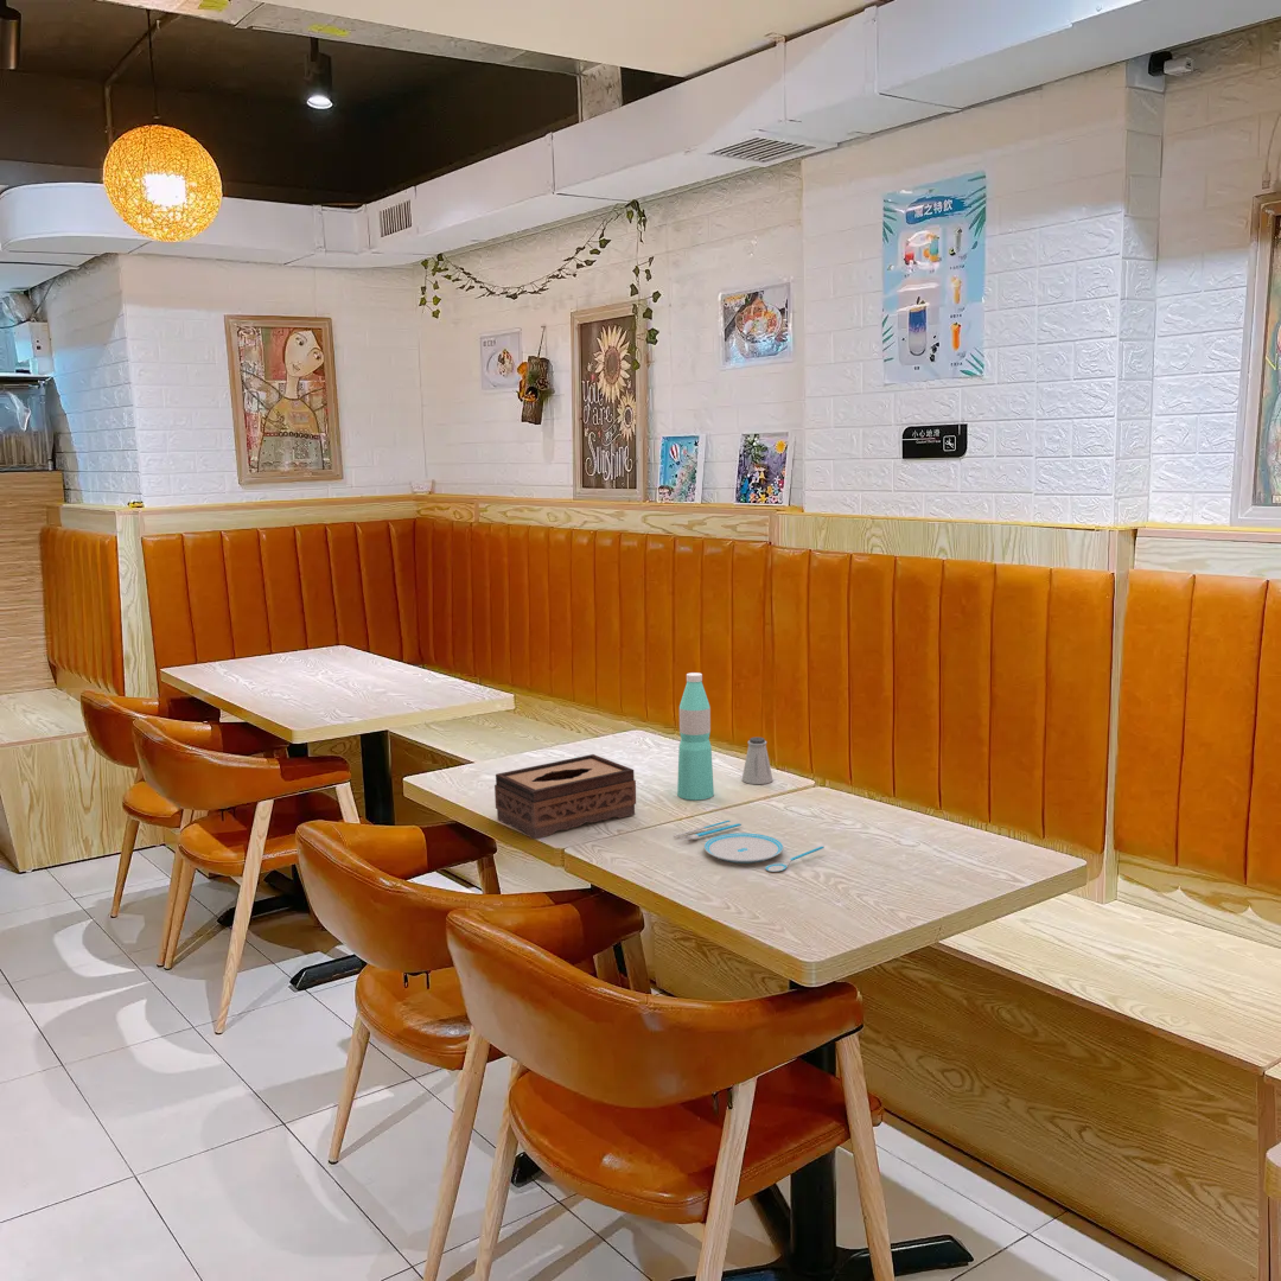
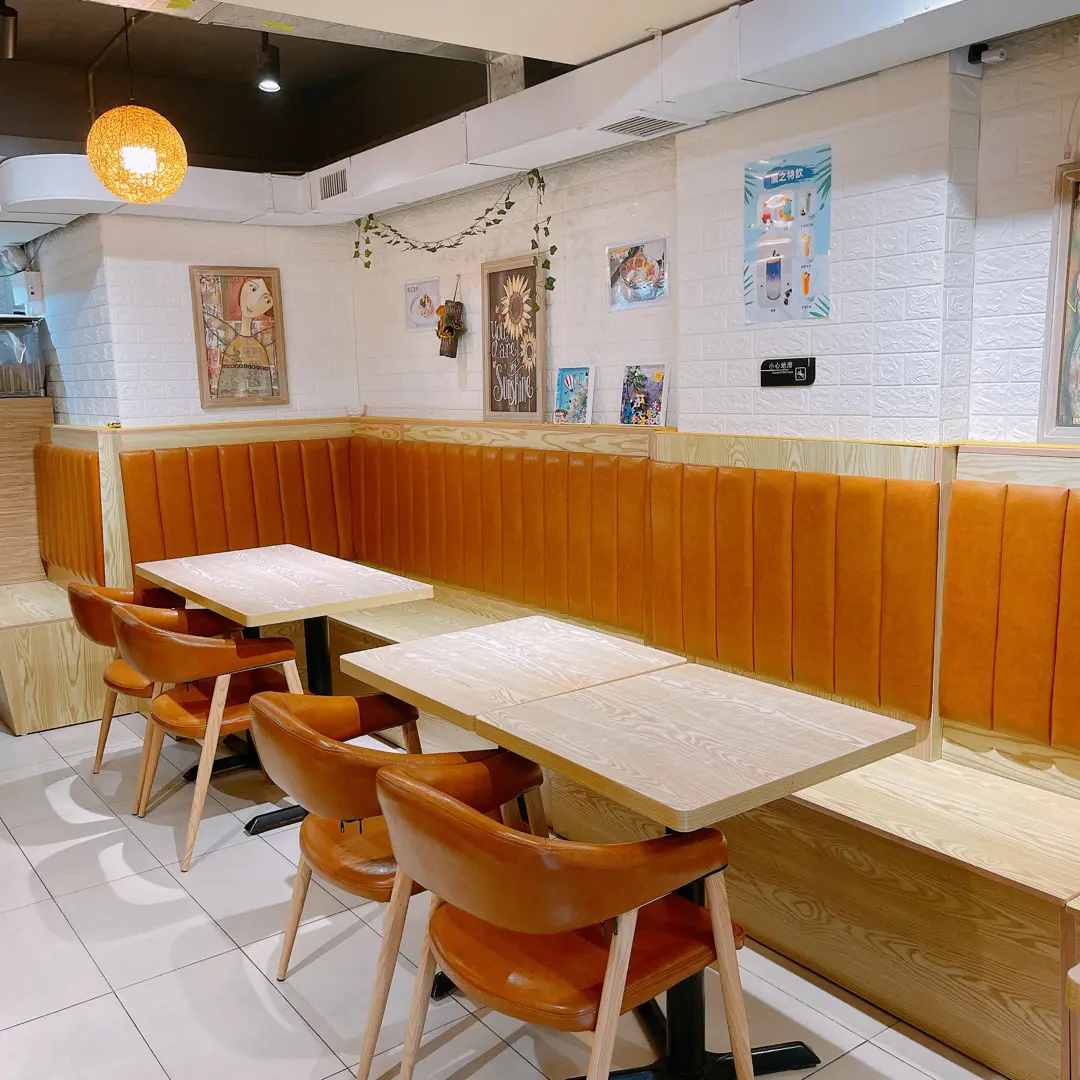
- saltshaker (757, 759)
- tissue box (565, 794)
- plate (744, 843)
- water bottle (694, 734)
